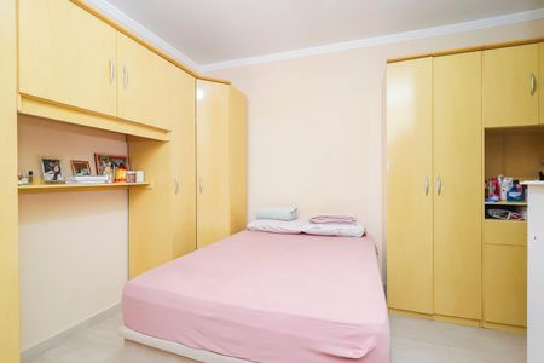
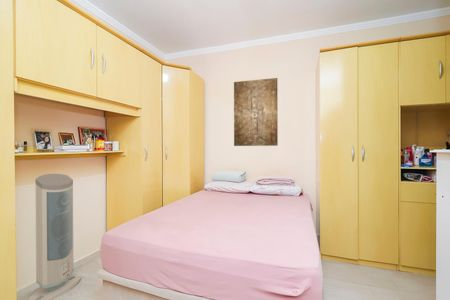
+ wall art (255, 113)
+ air purifier (55, 232)
